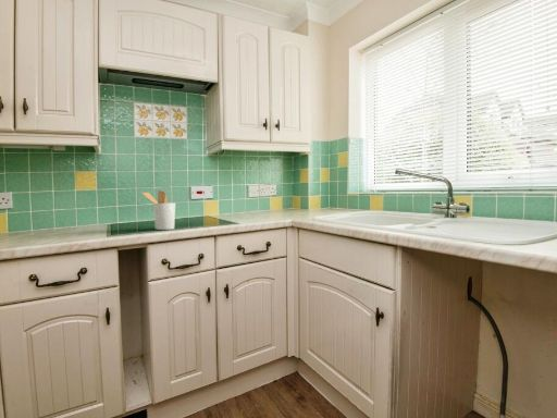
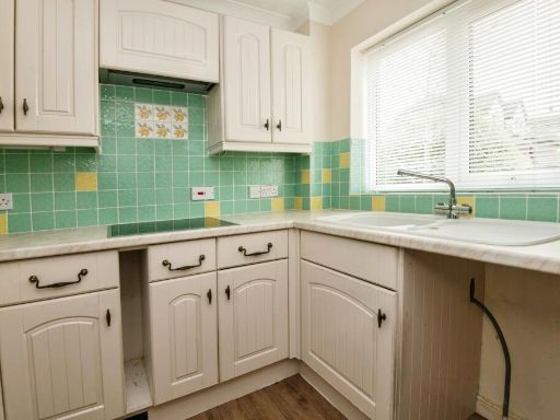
- utensil holder (159, 209)
